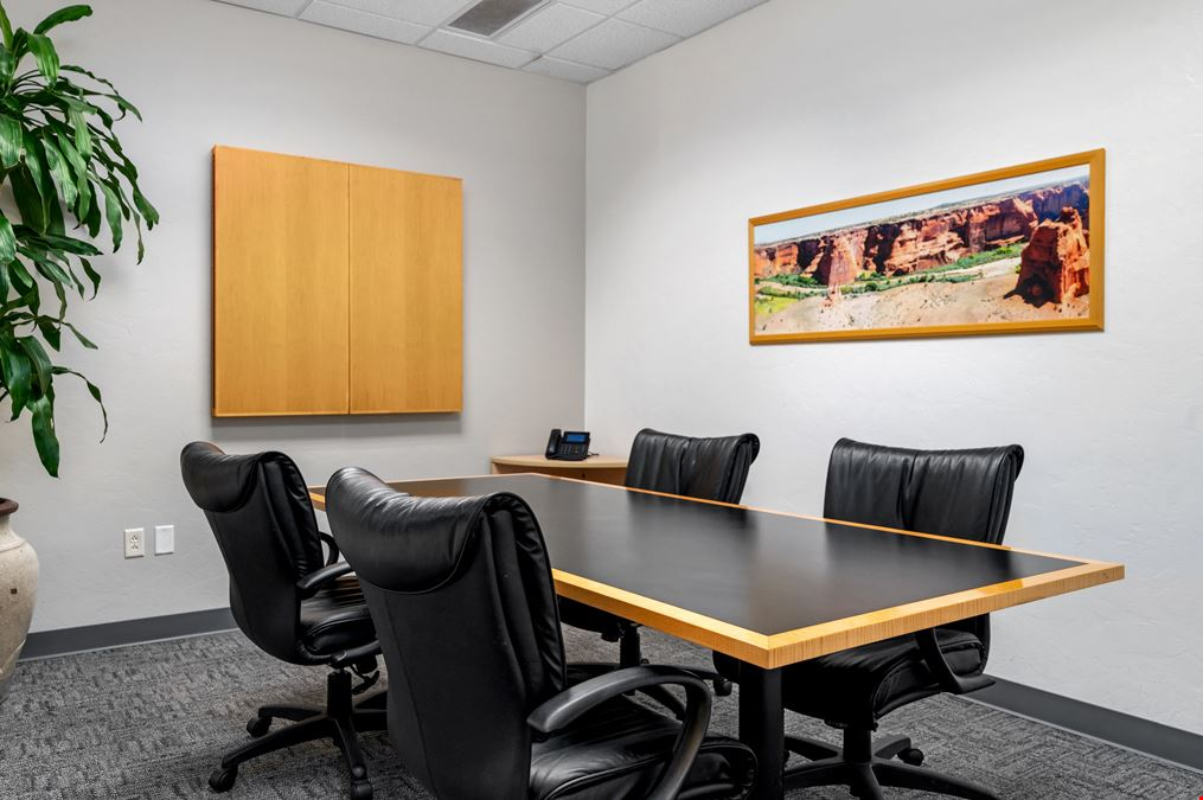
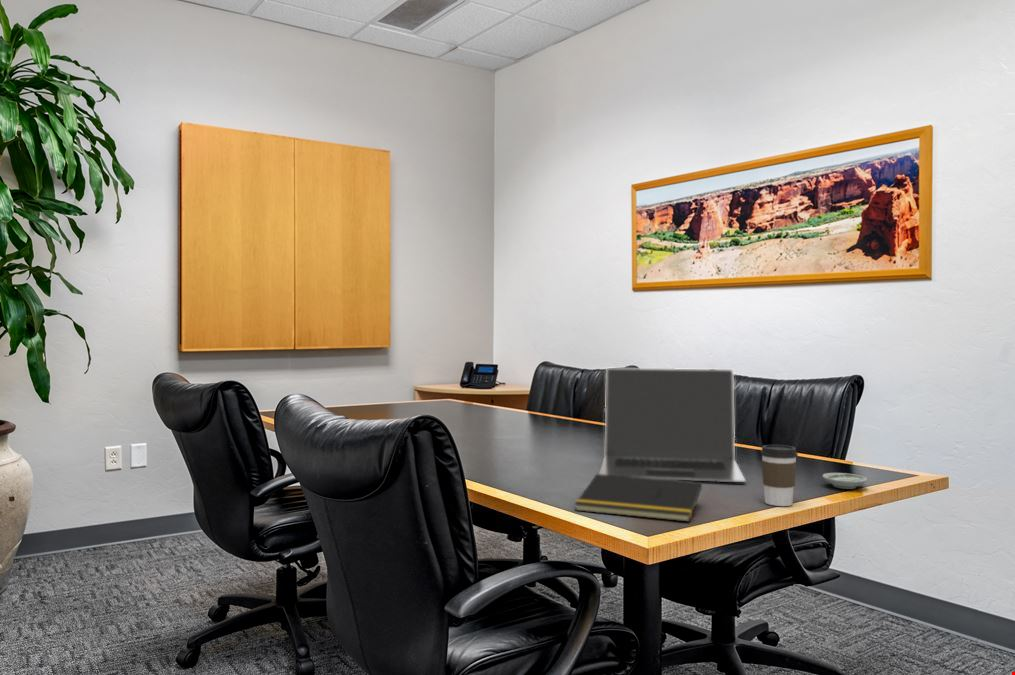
+ saucer (844, 481)
+ coffee cup (778, 475)
+ laptop (669, 420)
+ notepad (639, 496)
